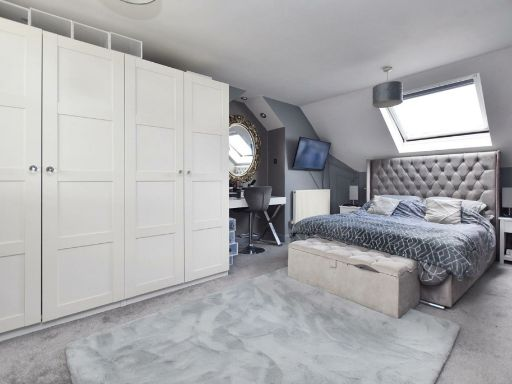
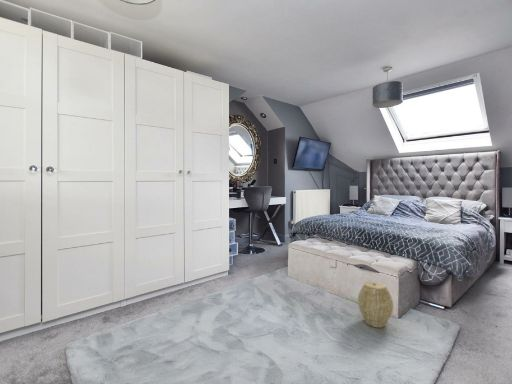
+ woven basket (375, 302)
